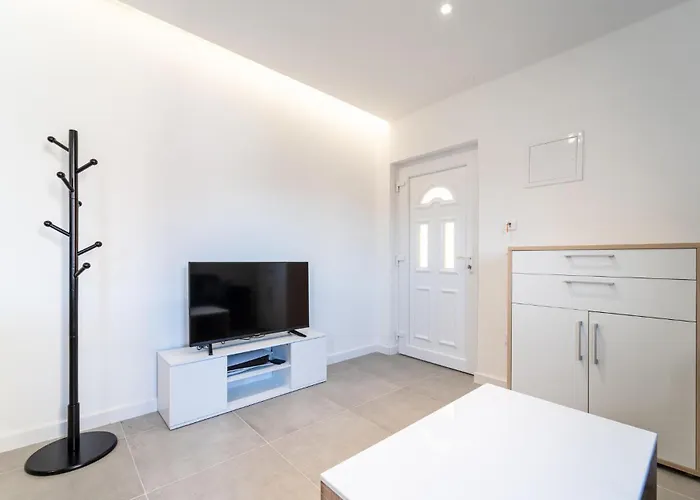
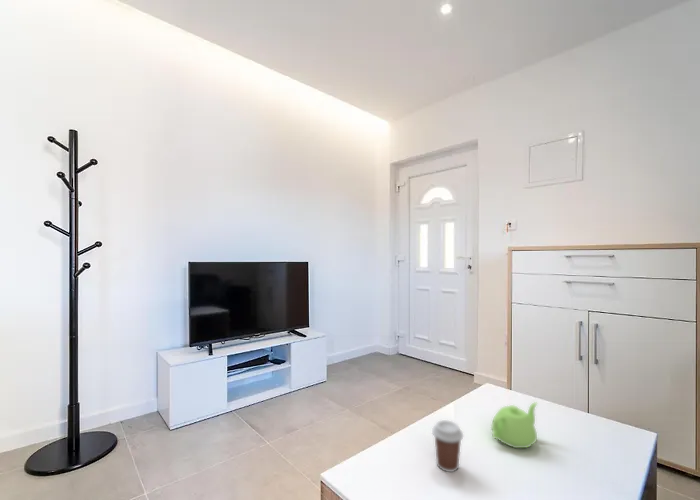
+ coffee cup (447, 445)
+ teapot (515, 422)
